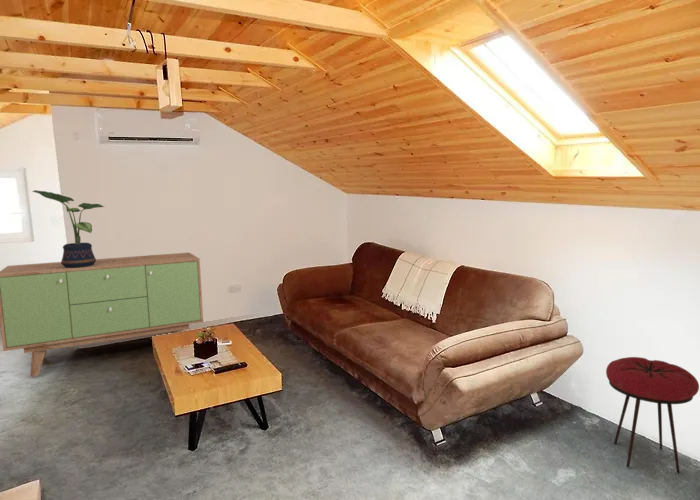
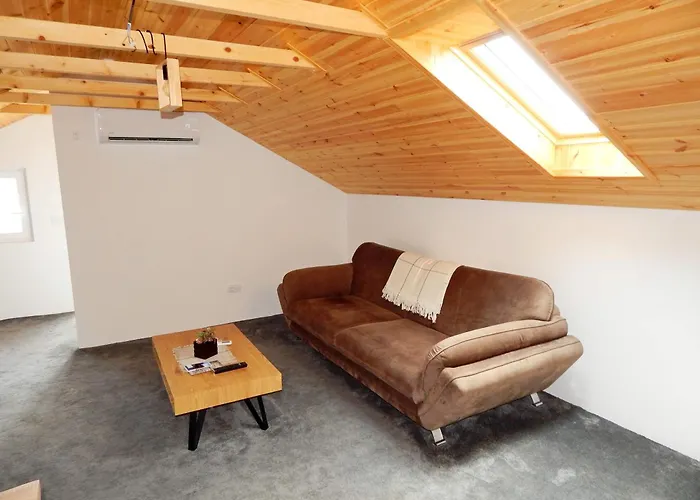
- potted plant (73, 228)
- sideboard (110, 308)
- stool (638, 411)
